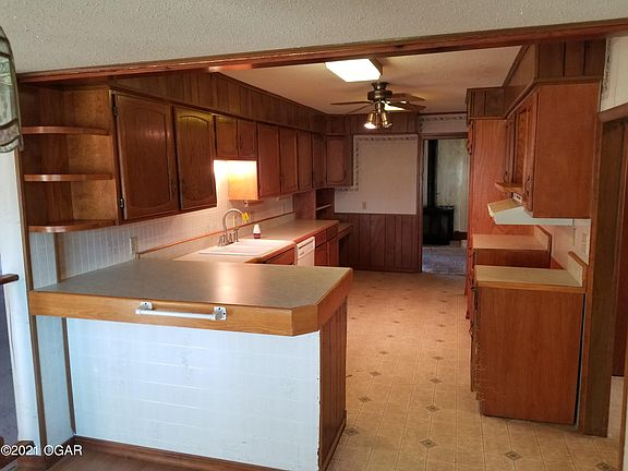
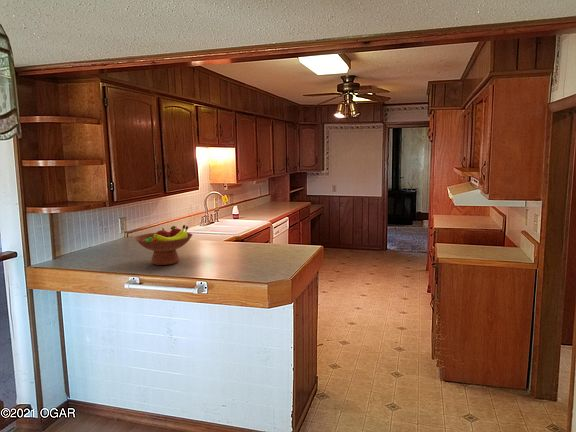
+ fruit bowl (164, 244)
